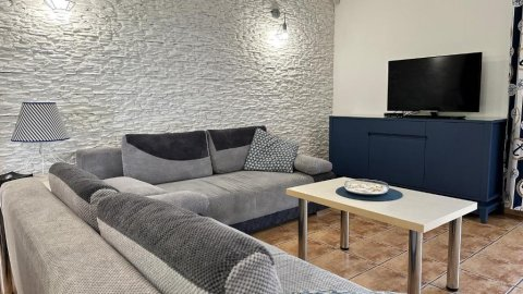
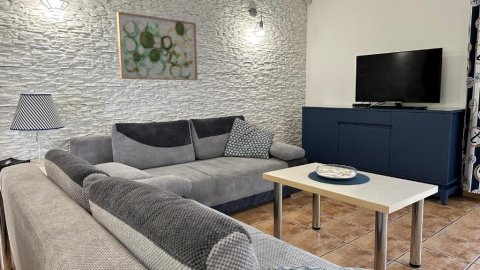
+ wall art (161, 48)
